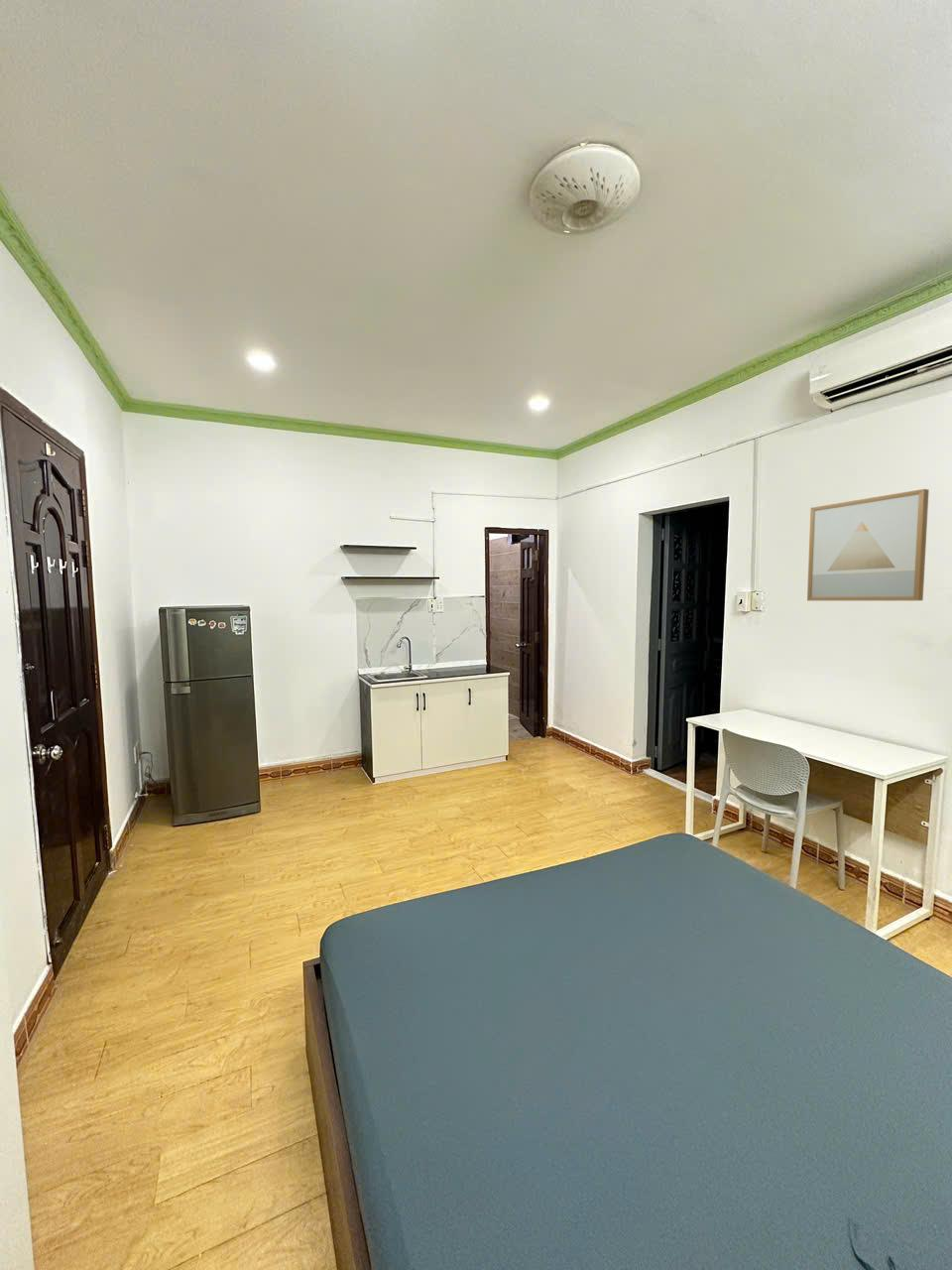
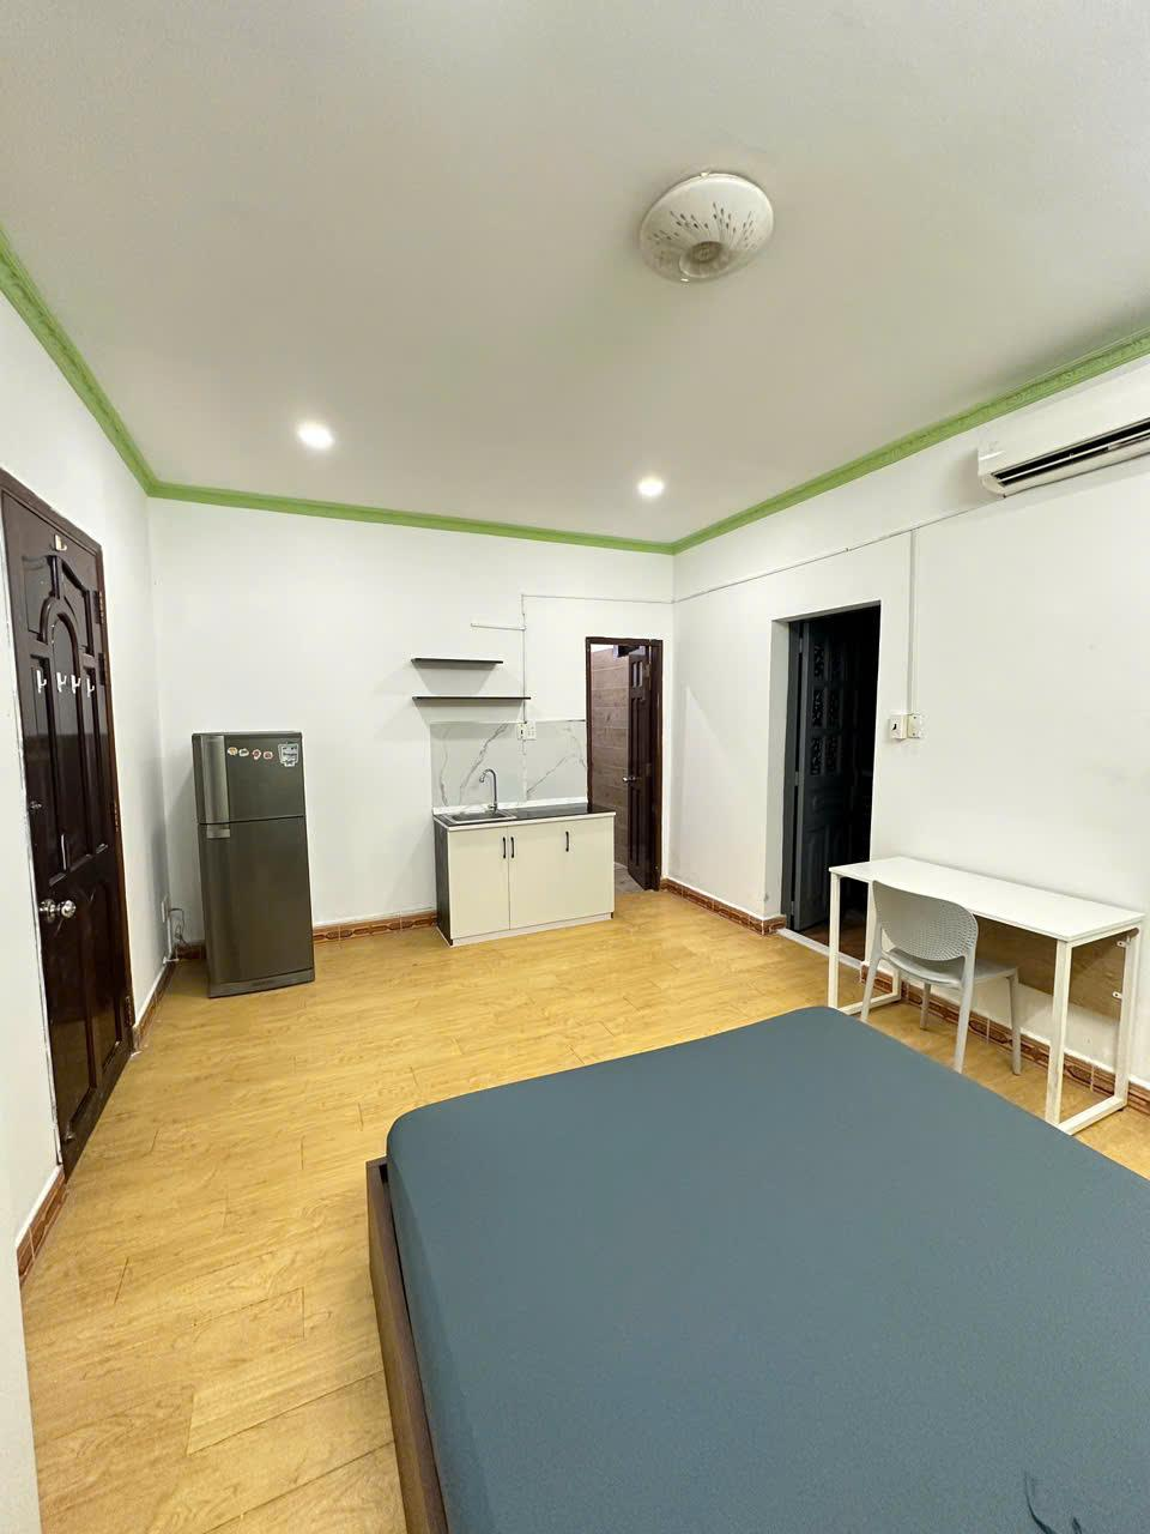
- wall art (862, 550)
